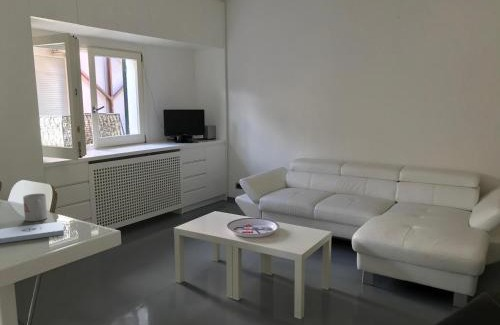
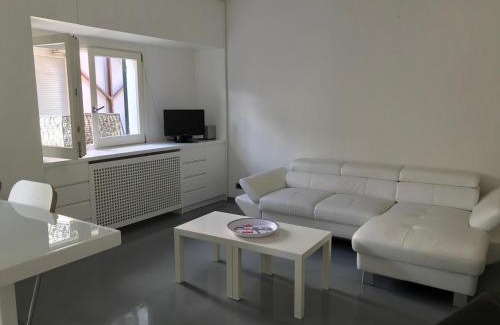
- notepad (31, 231)
- mug (36, 207)
